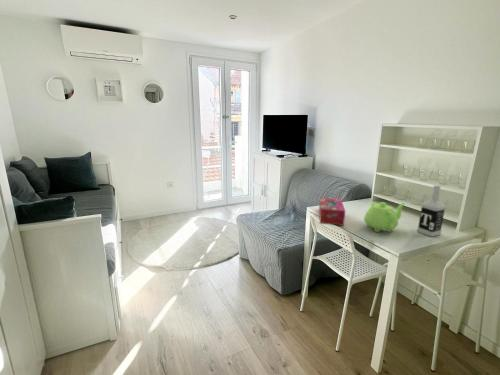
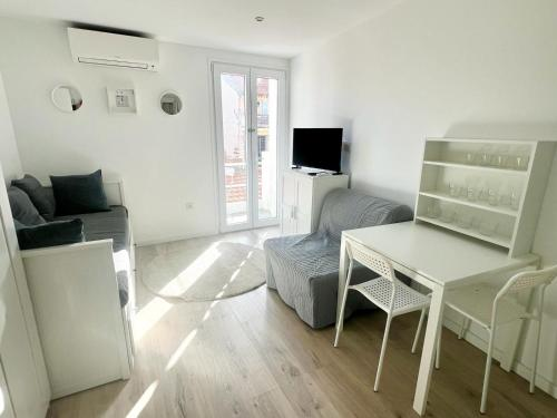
- teapot (385, 215)
- vodka (432, 209)
- tissue box (331, 210)
